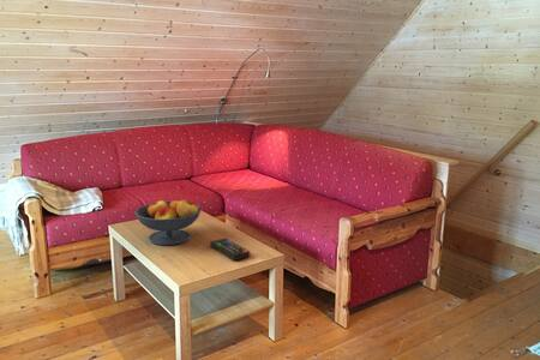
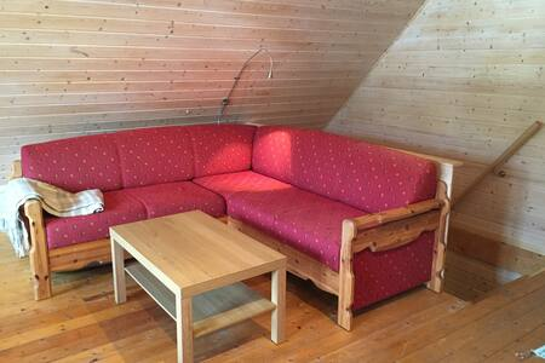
- remote control (229, 248)
- fruit bowl (168, 218)
